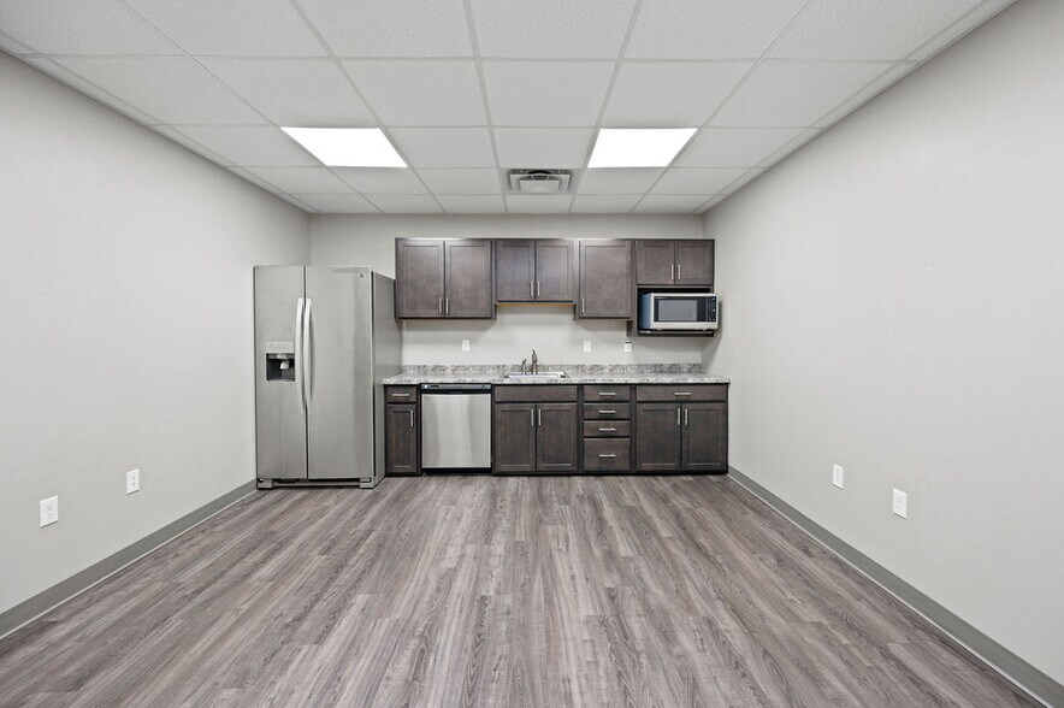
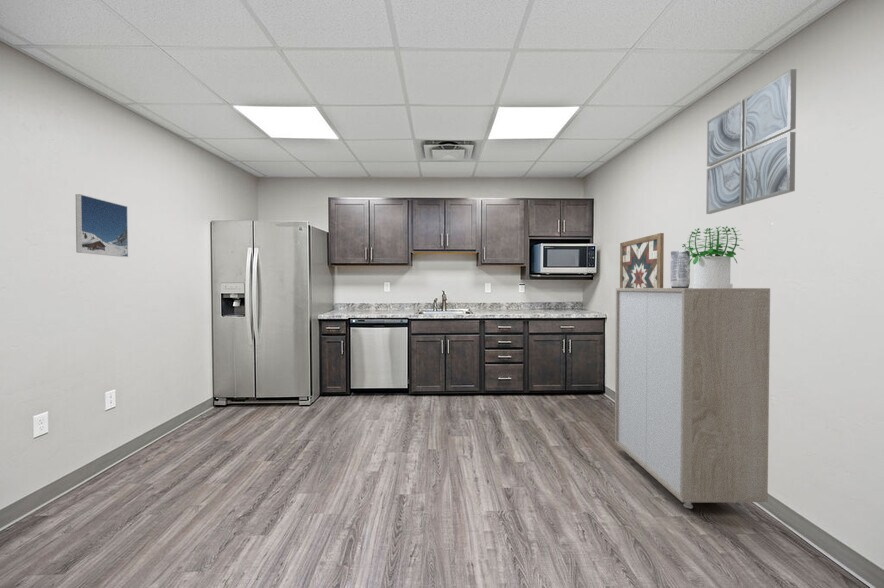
+ juice carton (680, 269)
+ storage cabinet (681, 383)
+ wall art (639, 277)
+ potted plant (712, 257)
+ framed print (103, 227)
+ wall art (745, 152)
